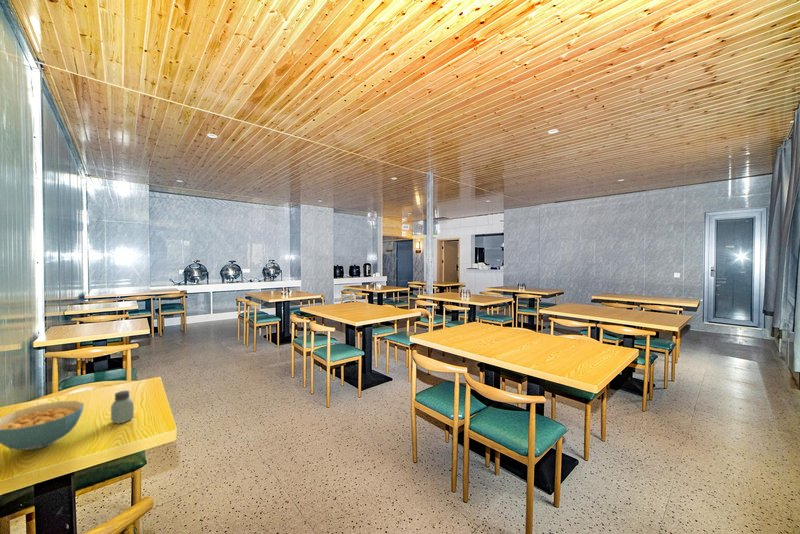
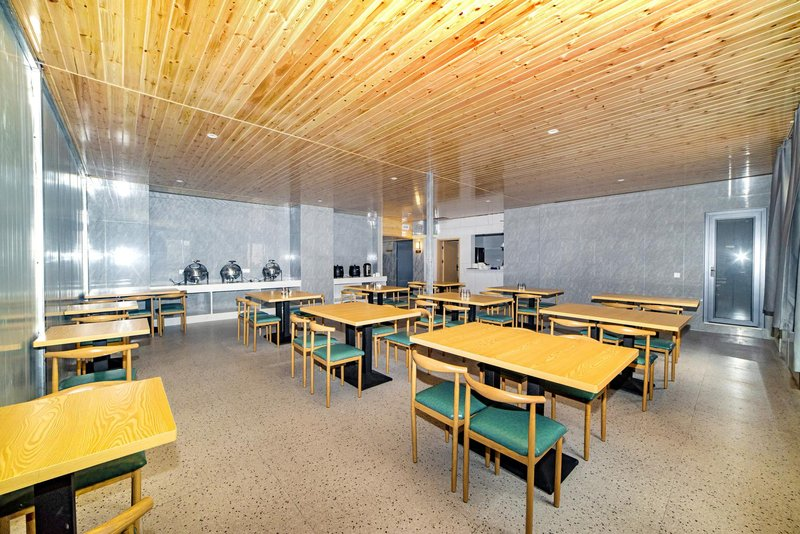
- saltshaker (122, 406)
- cereal bowl (40, 429)
